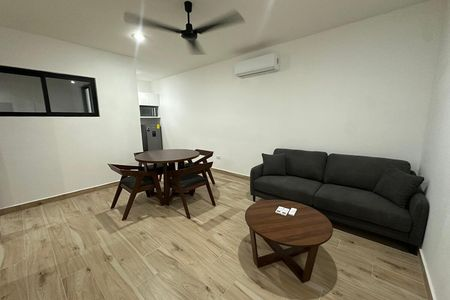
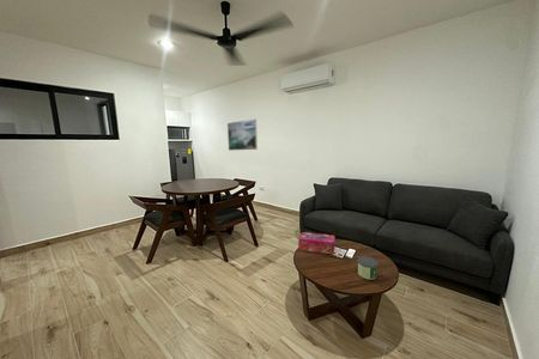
+ tissue box (316, 242)
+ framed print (241, 135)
+ candle (367, 268)
